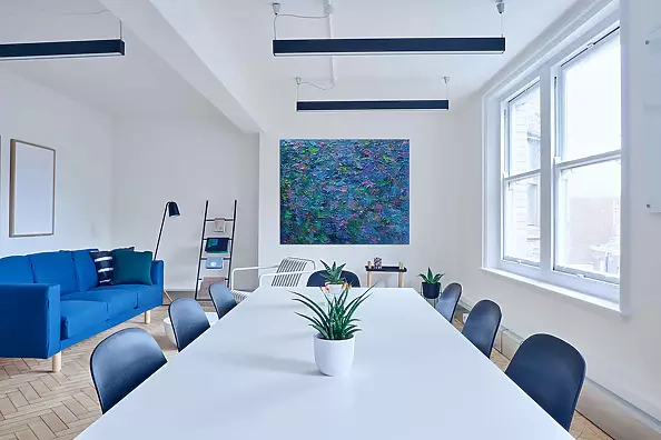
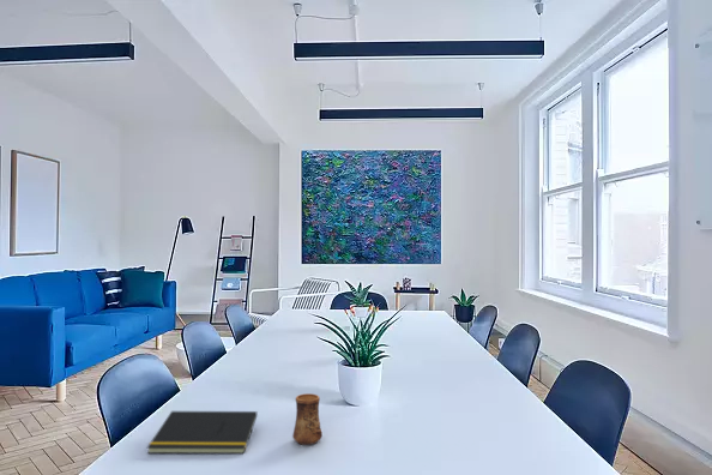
+ notepad (205, 431)
+ cup (307, 419)
